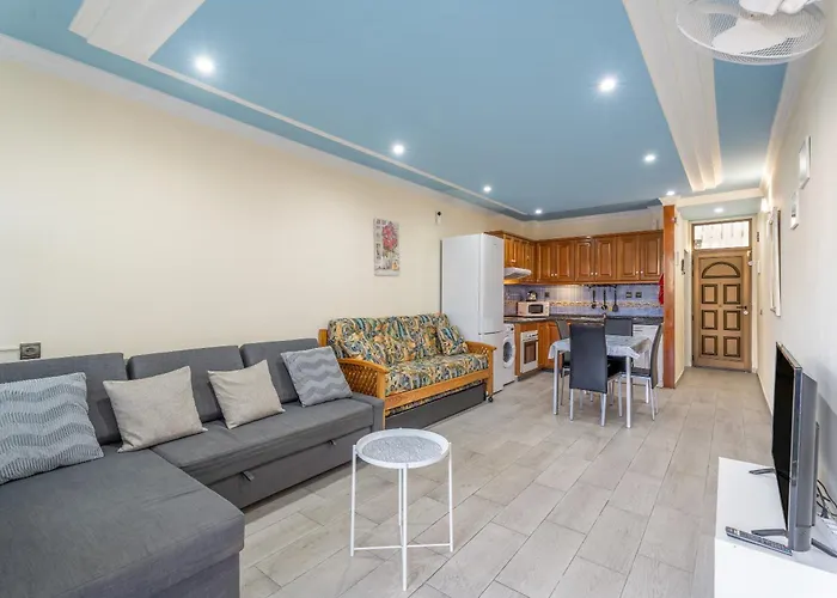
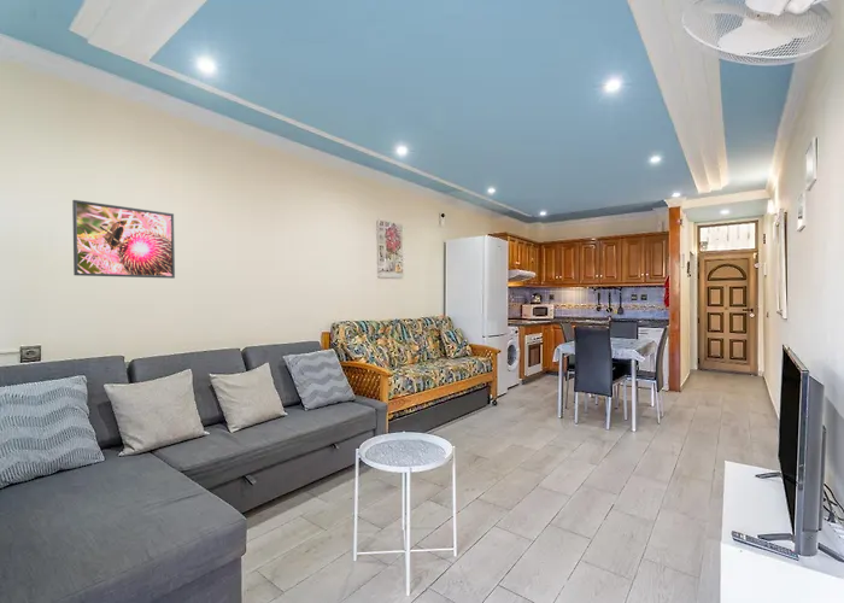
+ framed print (128, 241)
